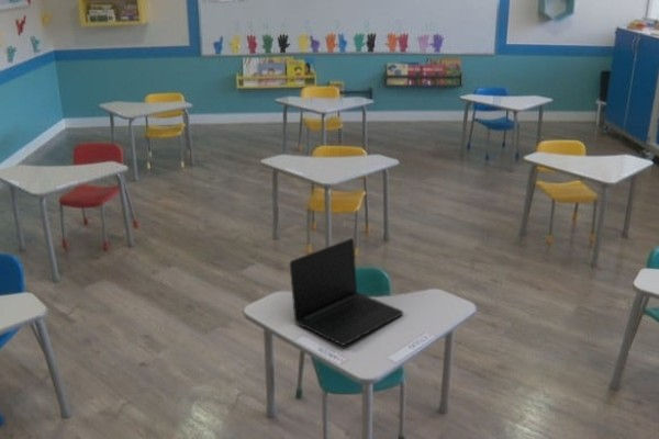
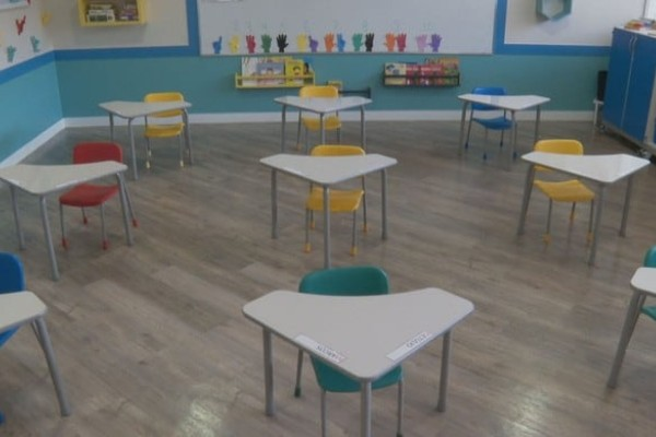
- laptop (347, 289)
